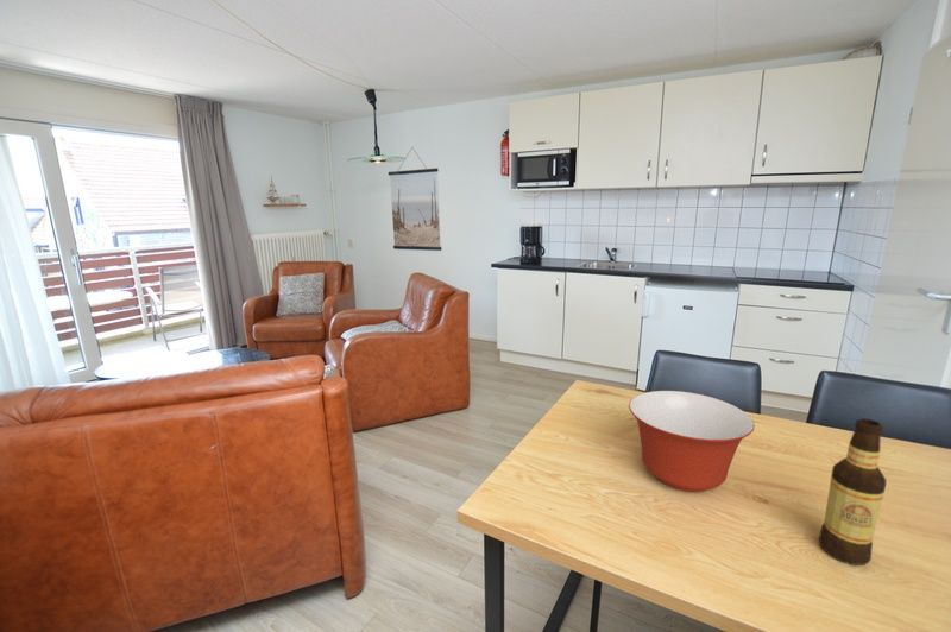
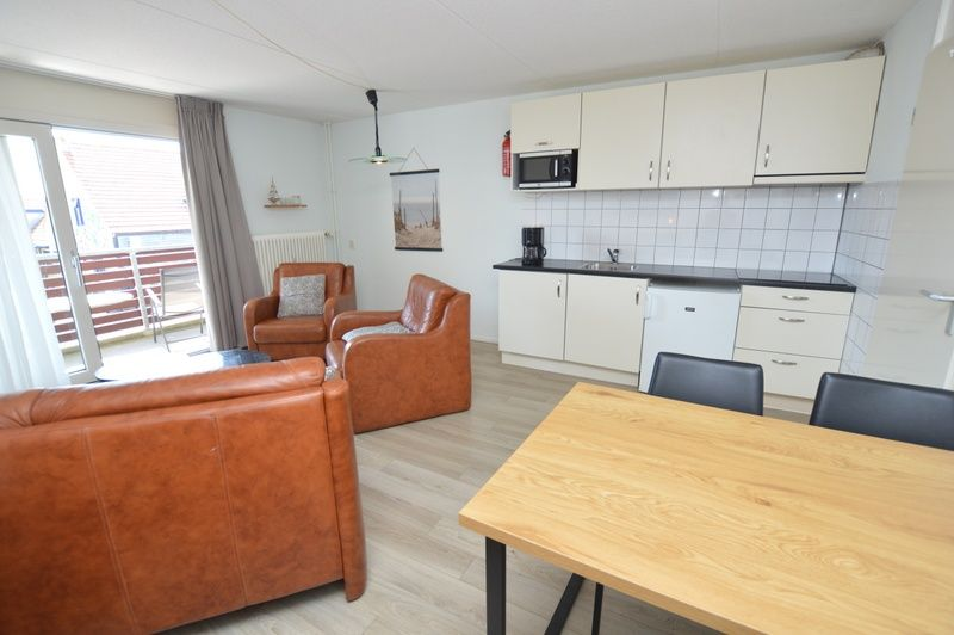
- bottle (856, 488)
- mixing bowl (685, 443)
